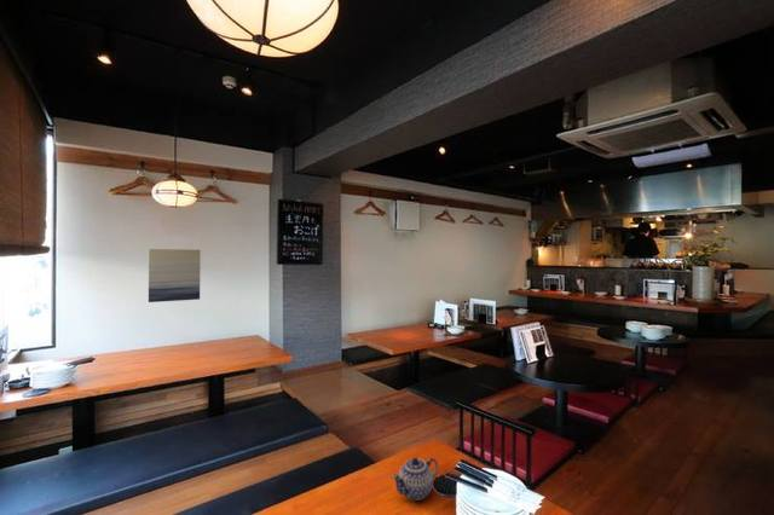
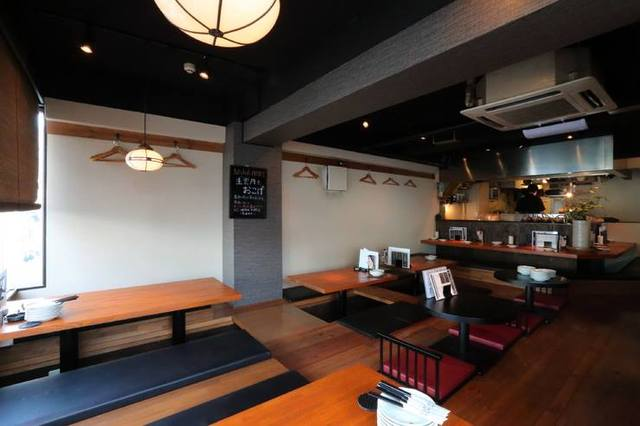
- teapot (415, 475)
- wall art (174, 274)
